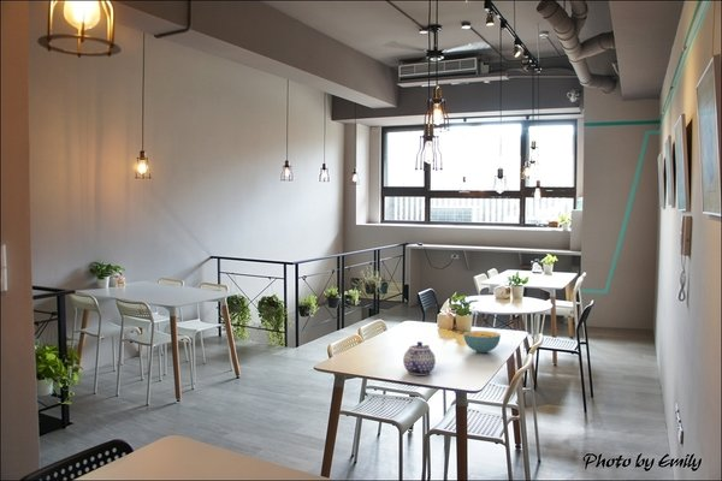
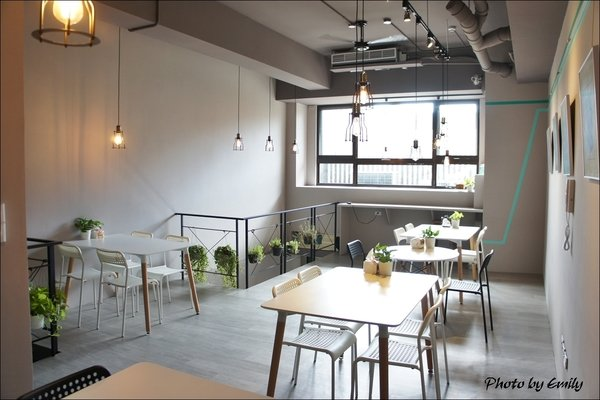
- teapot (419, 357)
- cereal bowl (481, 343)
